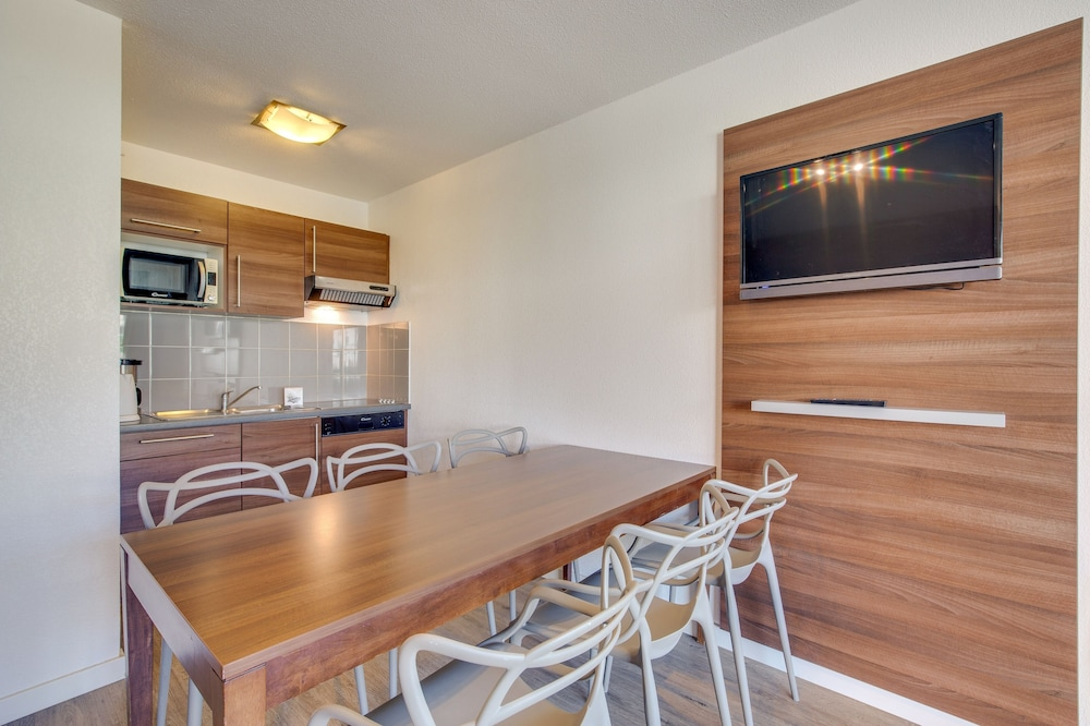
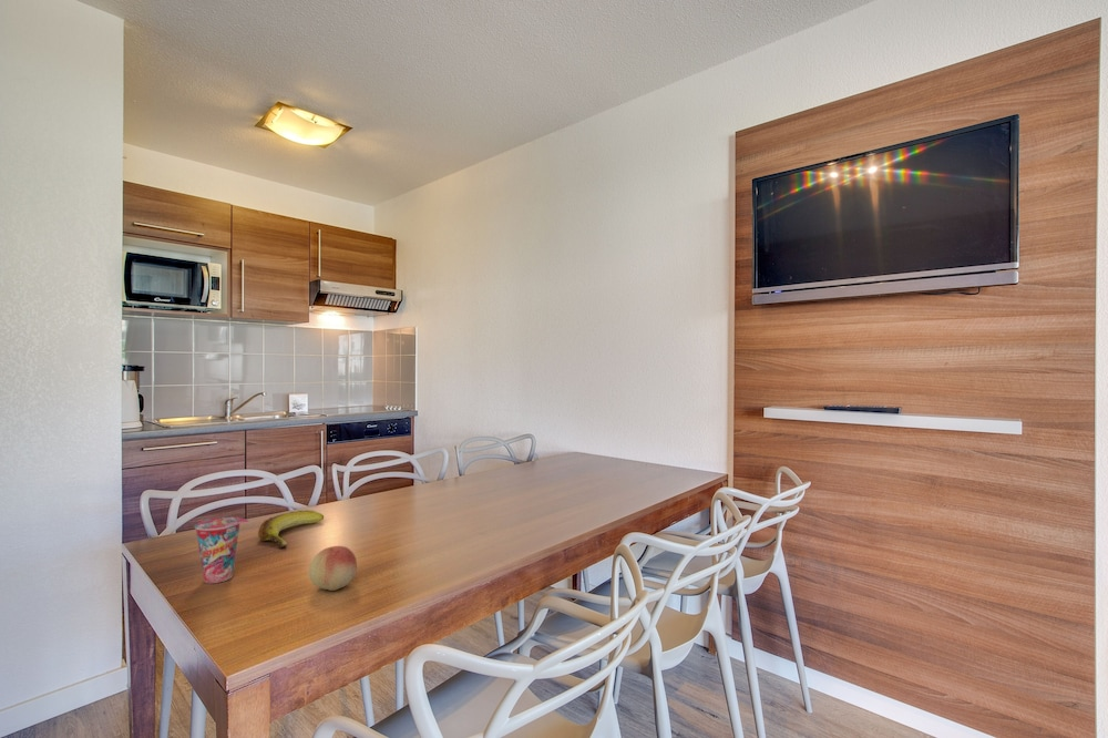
+ banana (296, 524)
+ cup (220, 550)
+ fruit (332, 567)
